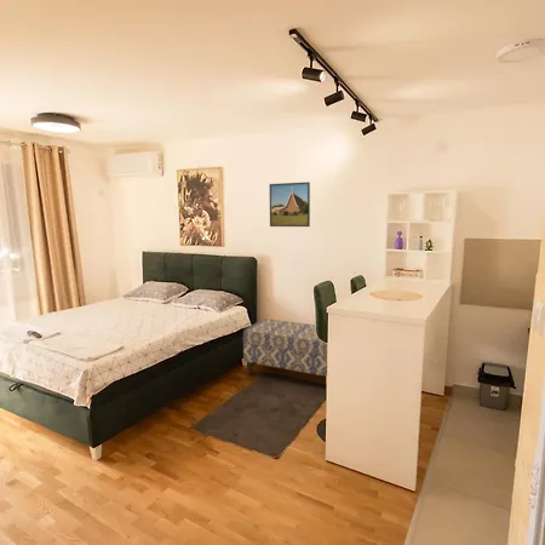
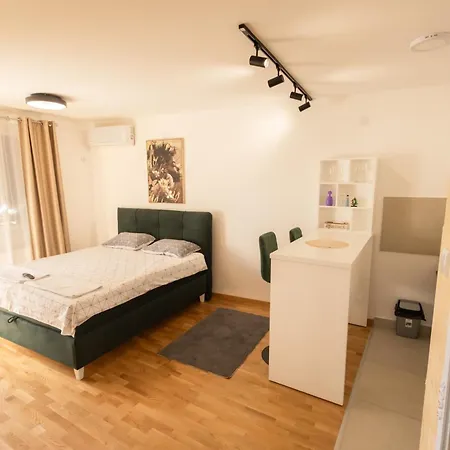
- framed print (288, 205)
- bench (297, 351)
